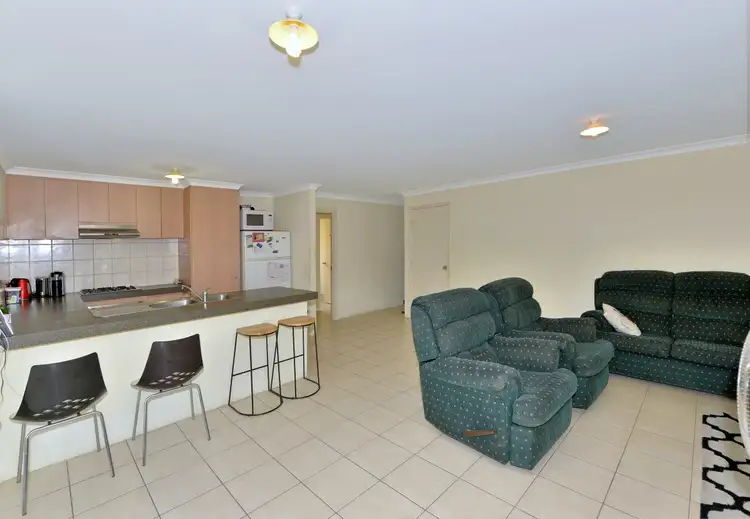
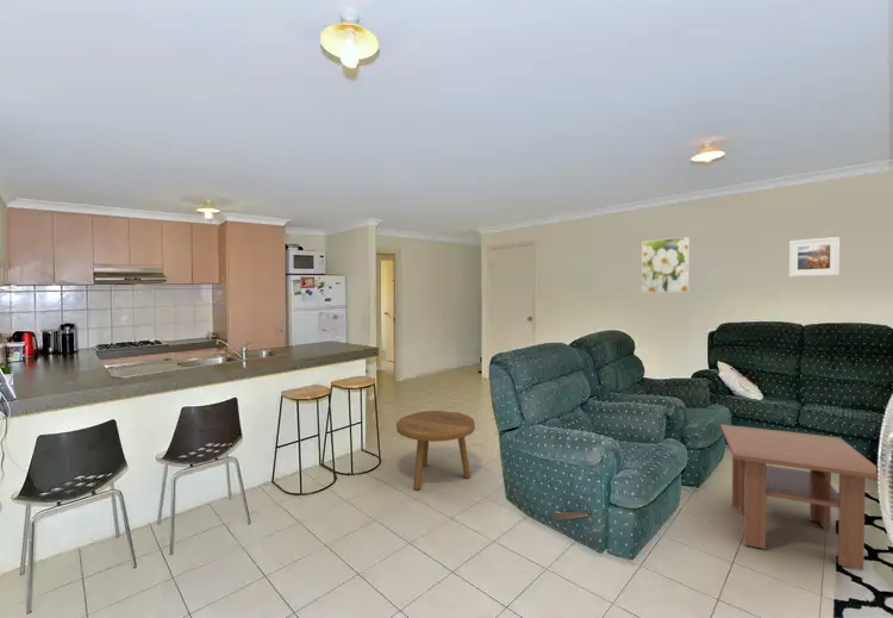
+ coffee table (788, 489)
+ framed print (813, 257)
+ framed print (664, 266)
+ footstool (436, 441)
